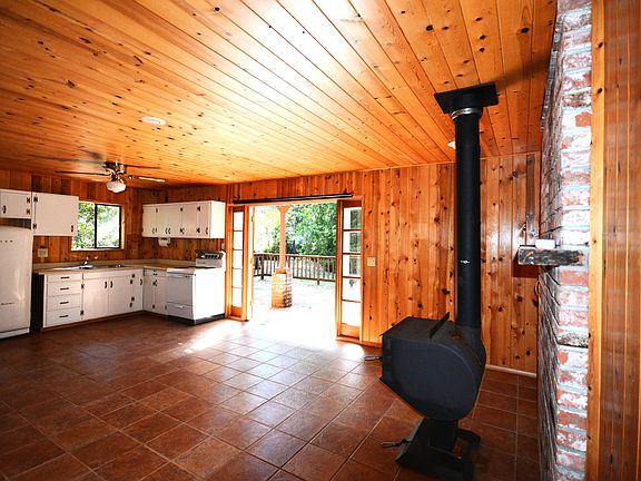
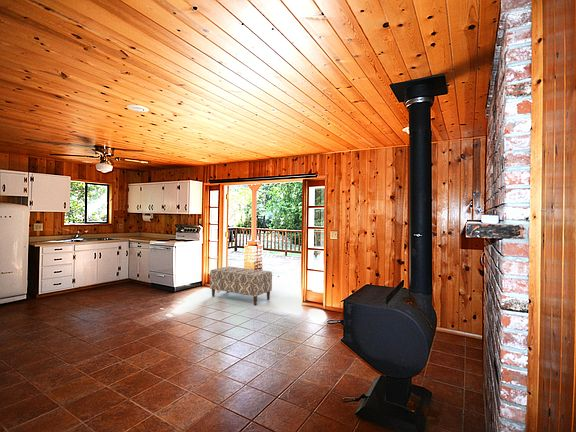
+ bench (240, 284)
